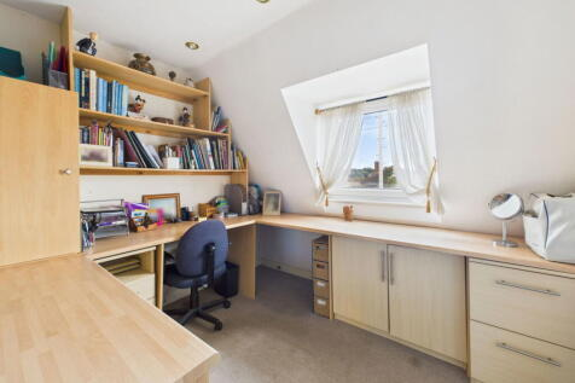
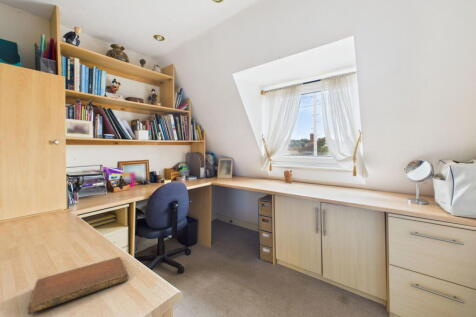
+ notebook (83, 280)
